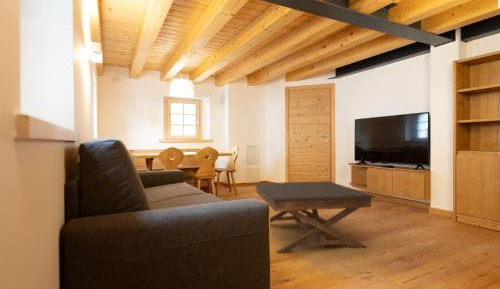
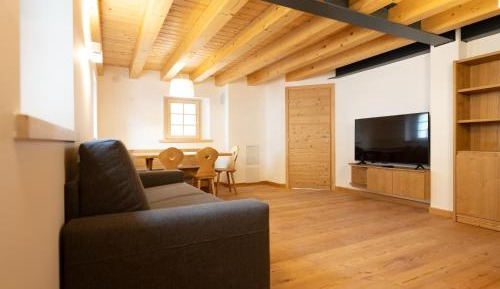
- coffee table (306, 211)
